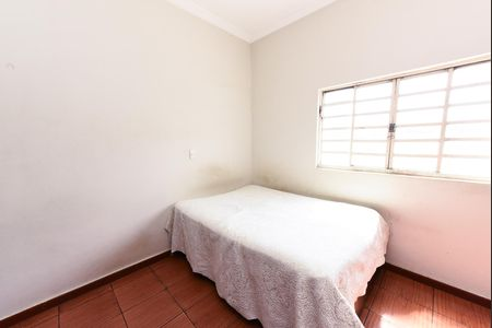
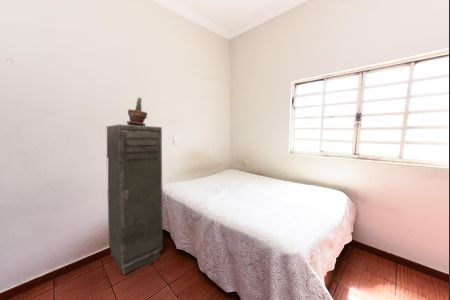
+ potted plant (137, 112)
+ storage cabinet (134, 193)
